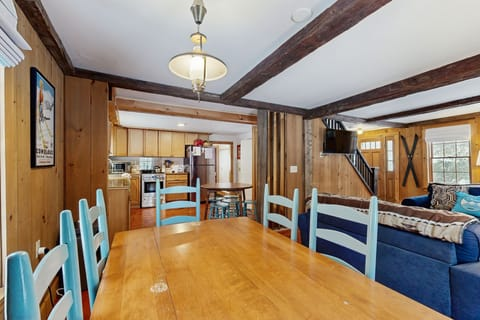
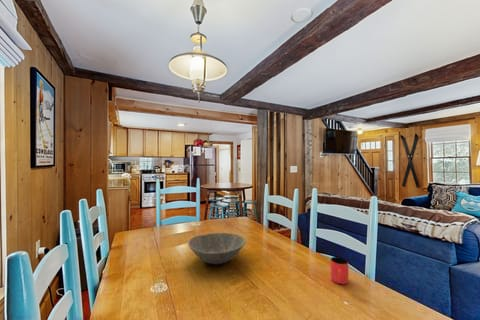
+ bowl (217, 250)
+ cup (339, 272)
